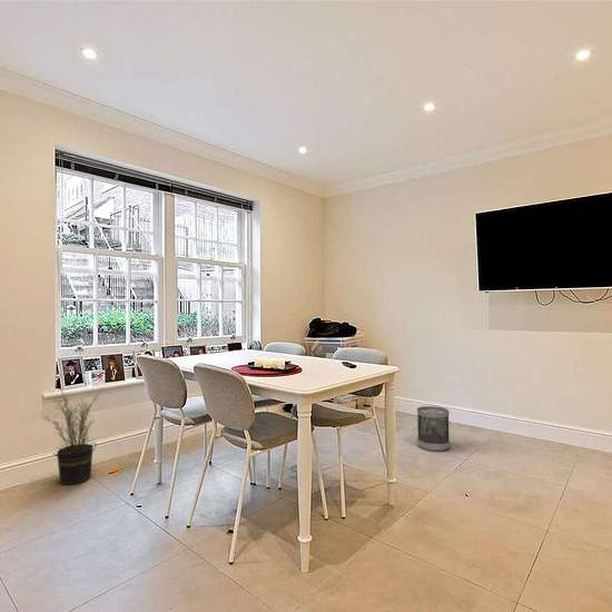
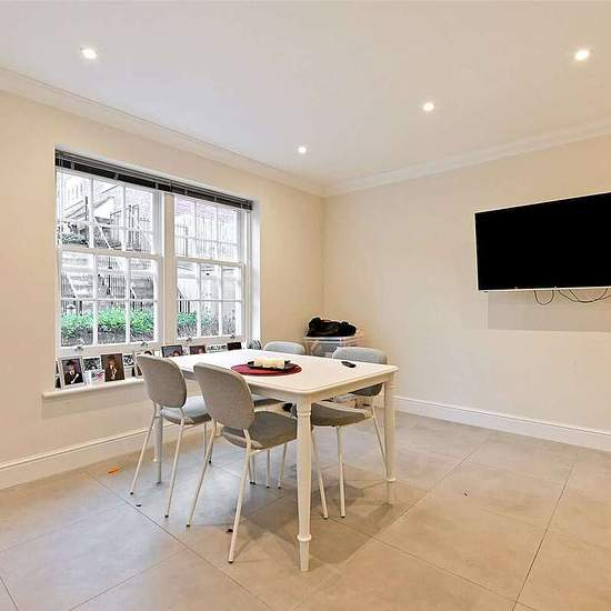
- potted plant (72, 434)
- wastebasket (433, 427)
